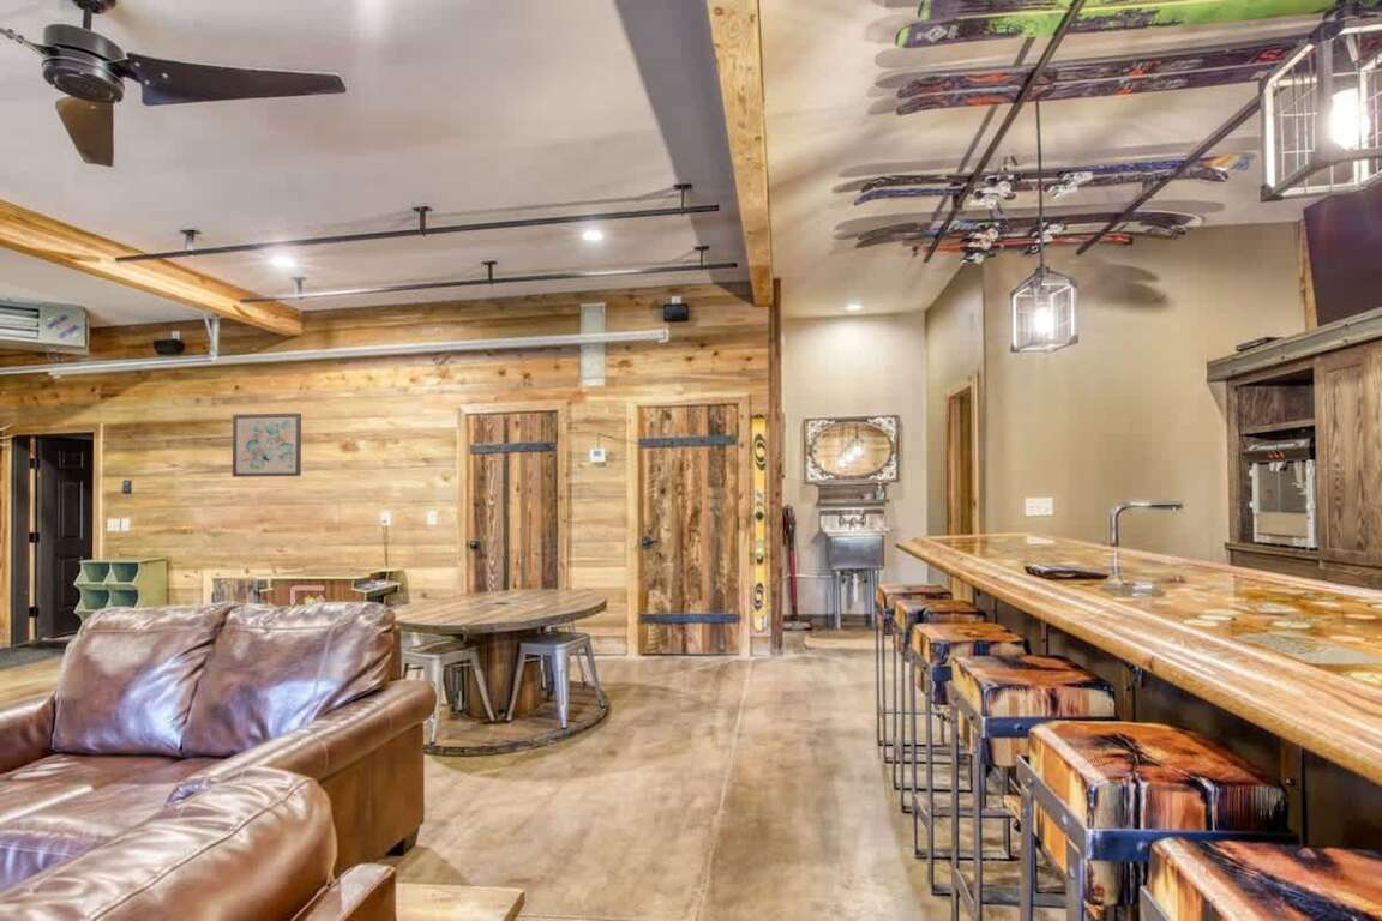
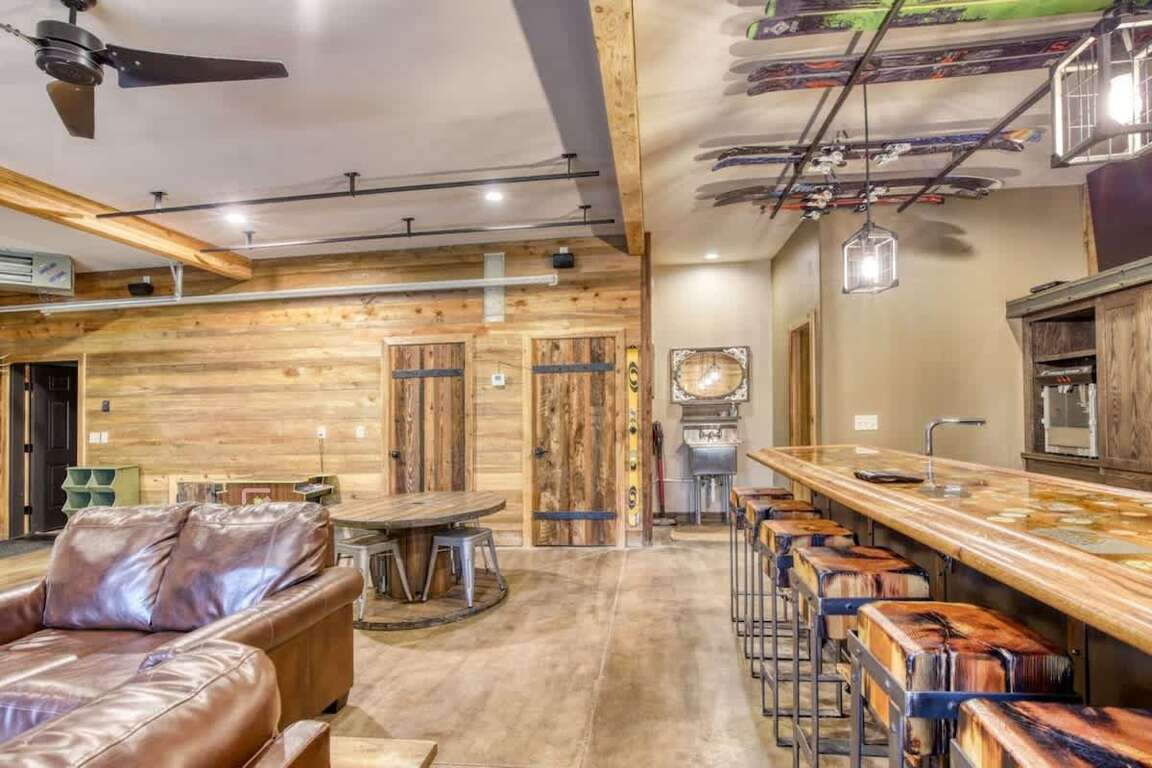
- wall art (266, 445)
